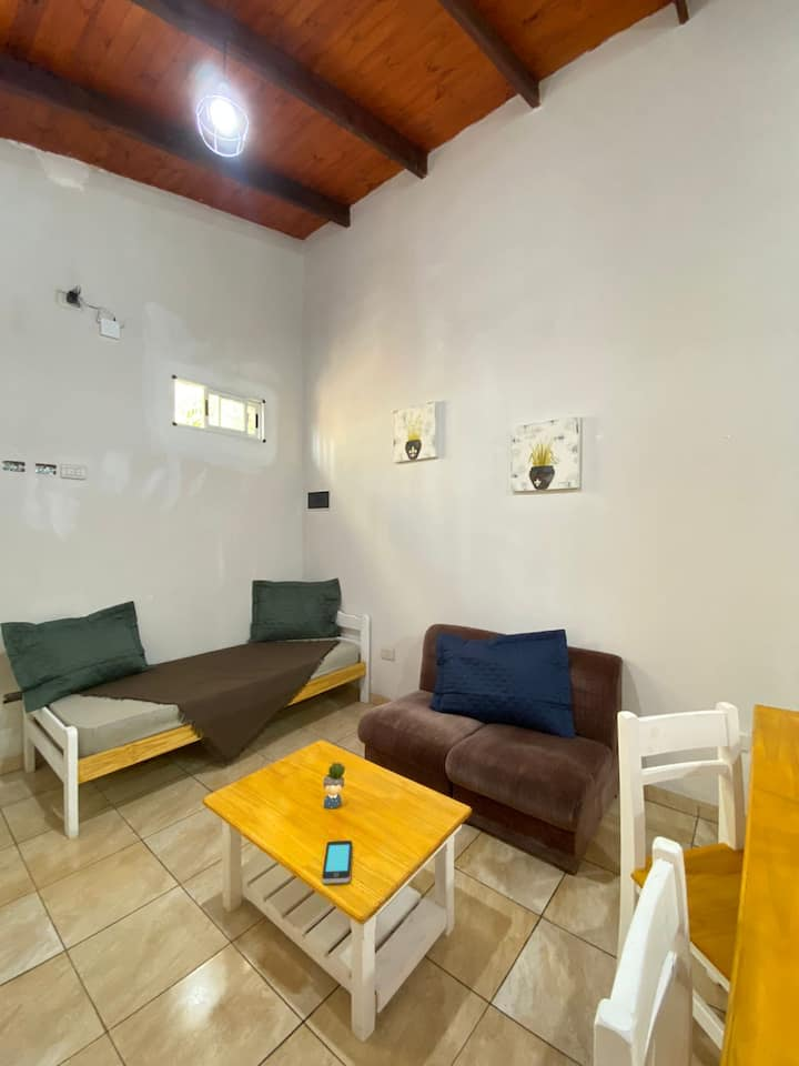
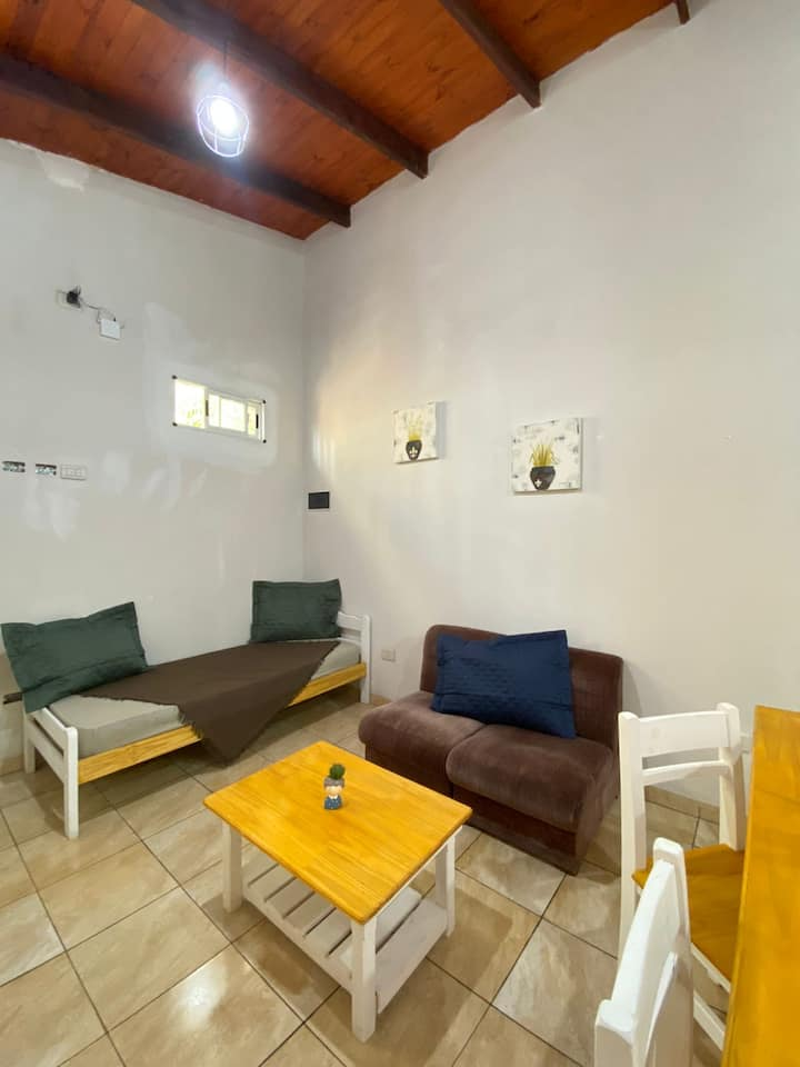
- smartphone (337, 861)
